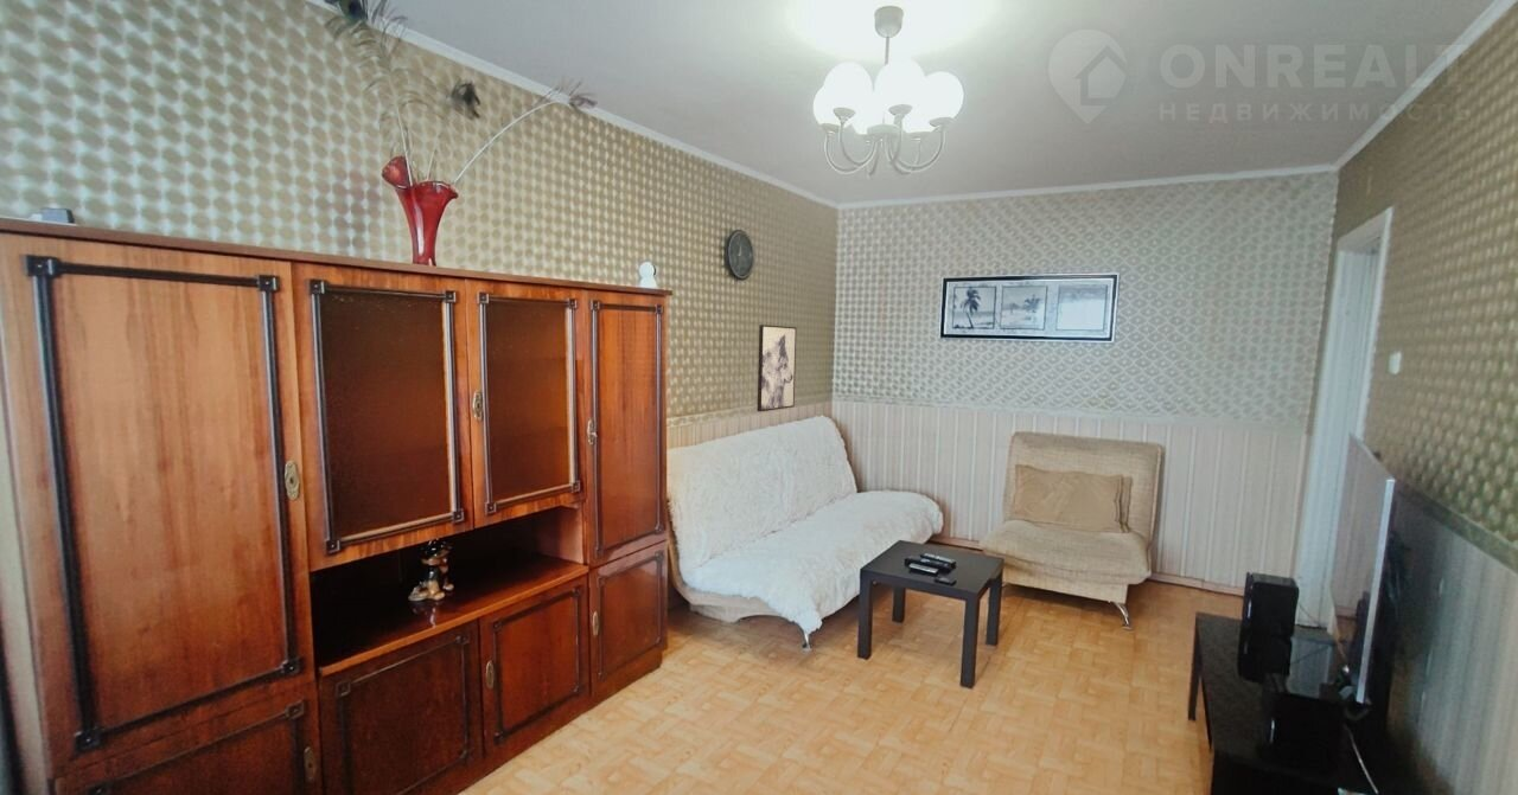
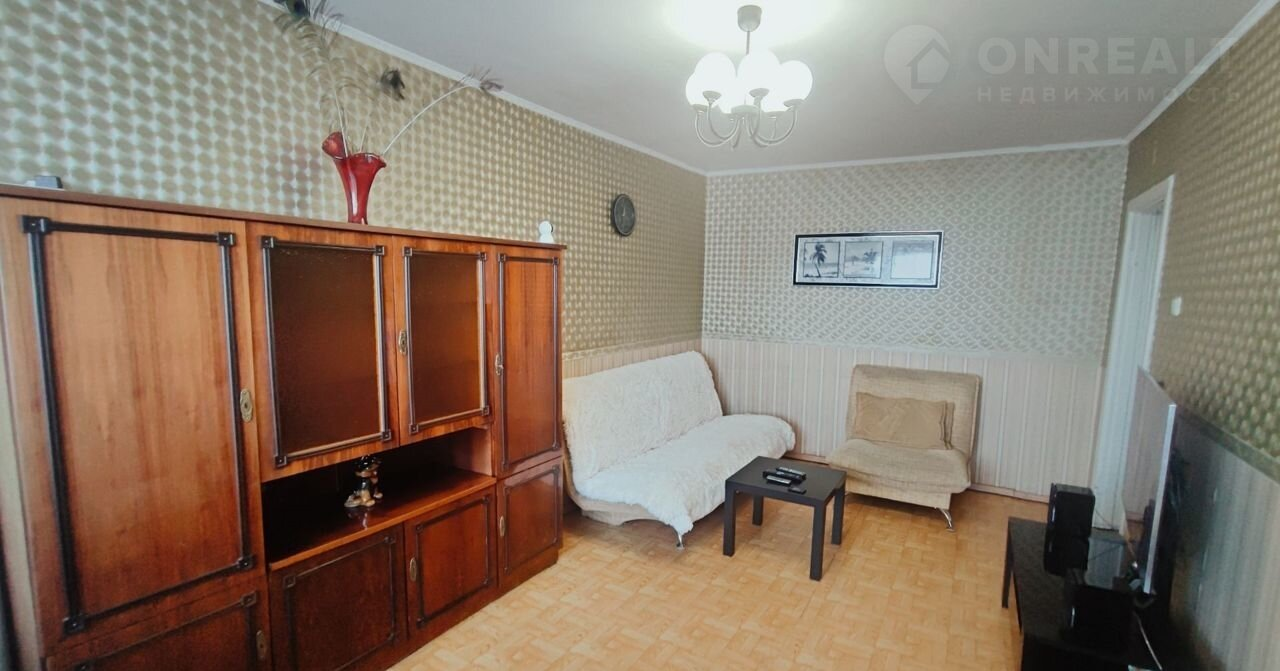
- wall art (777, 367)
